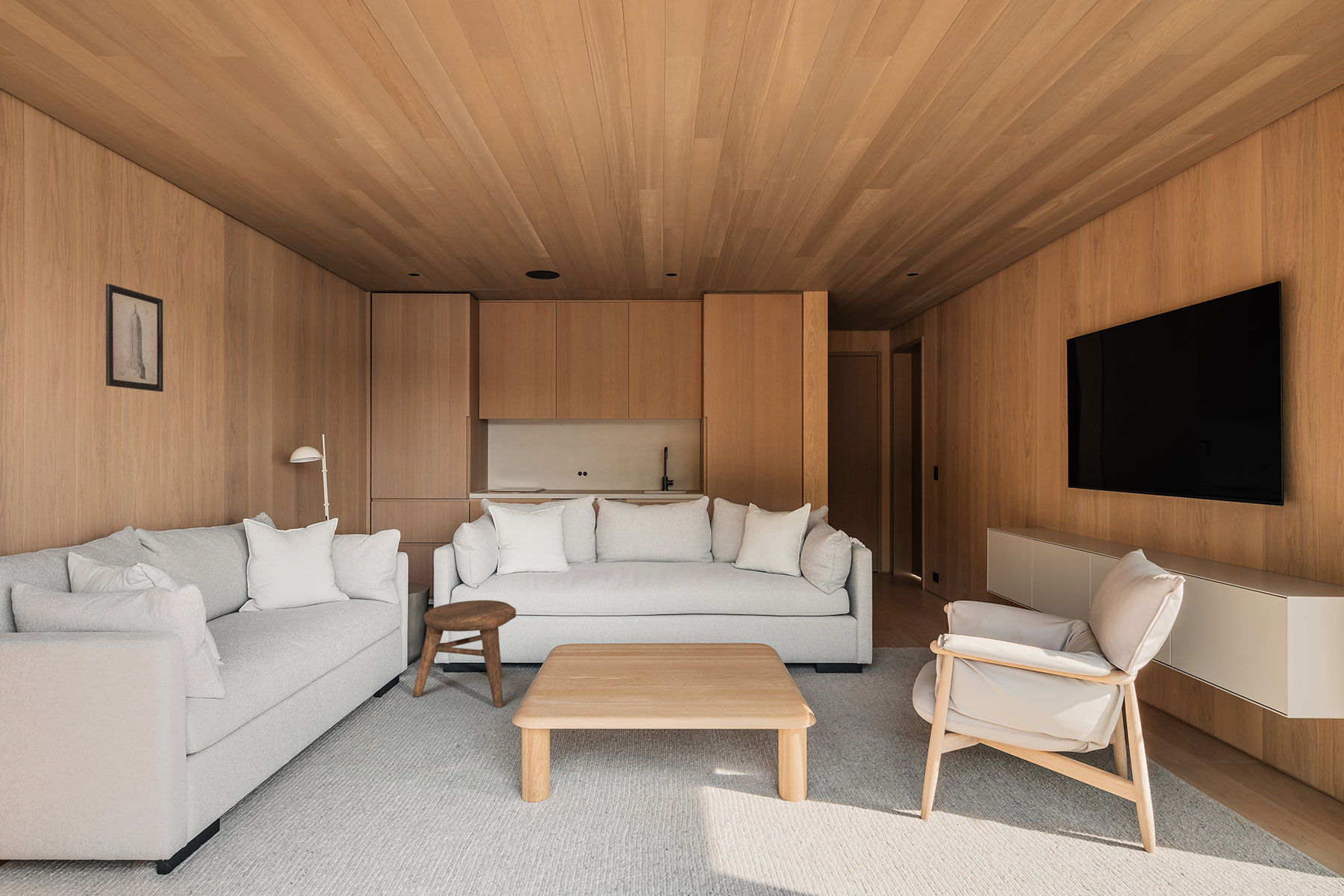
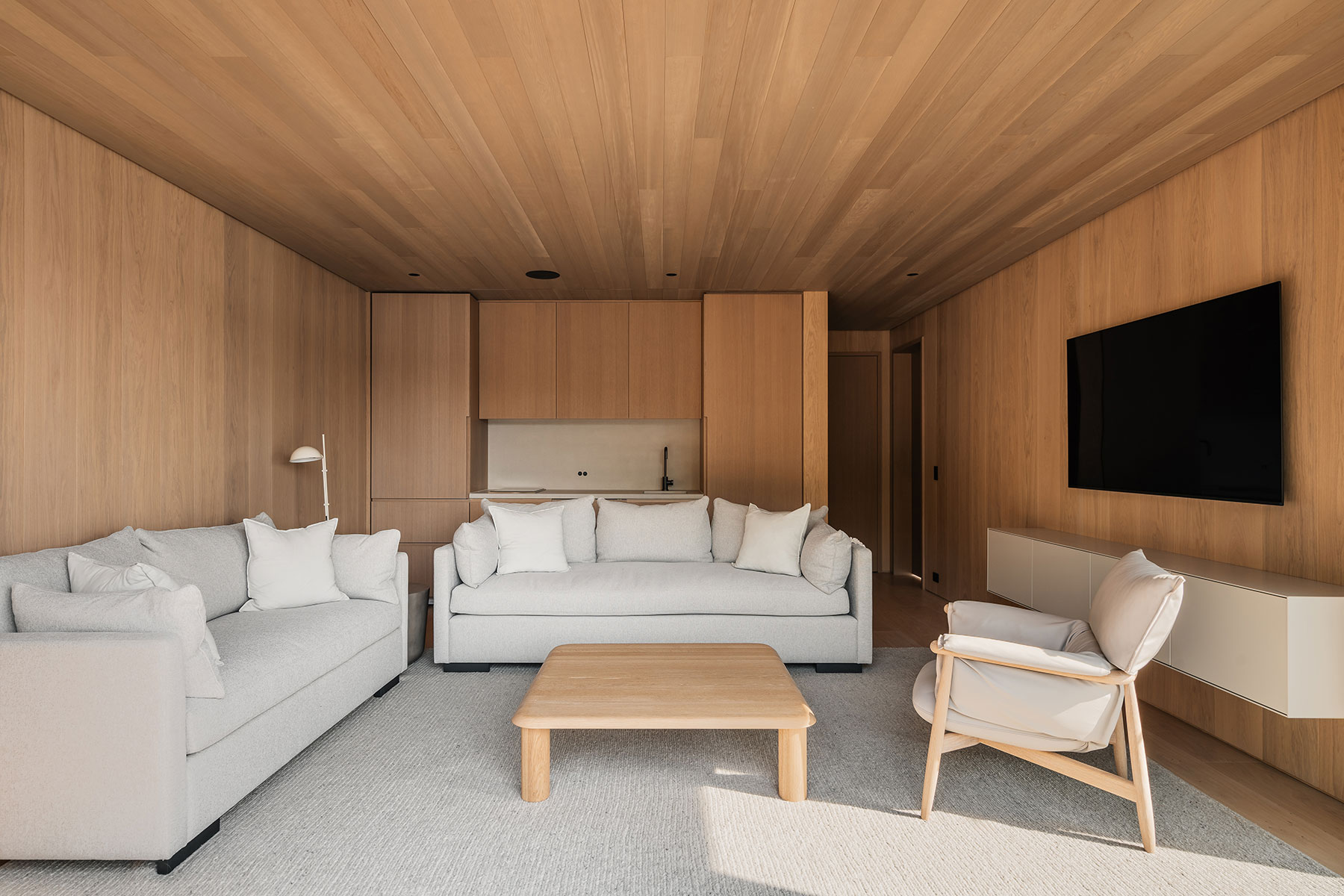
- stool (473, 650)
- wall art (136, 340)
